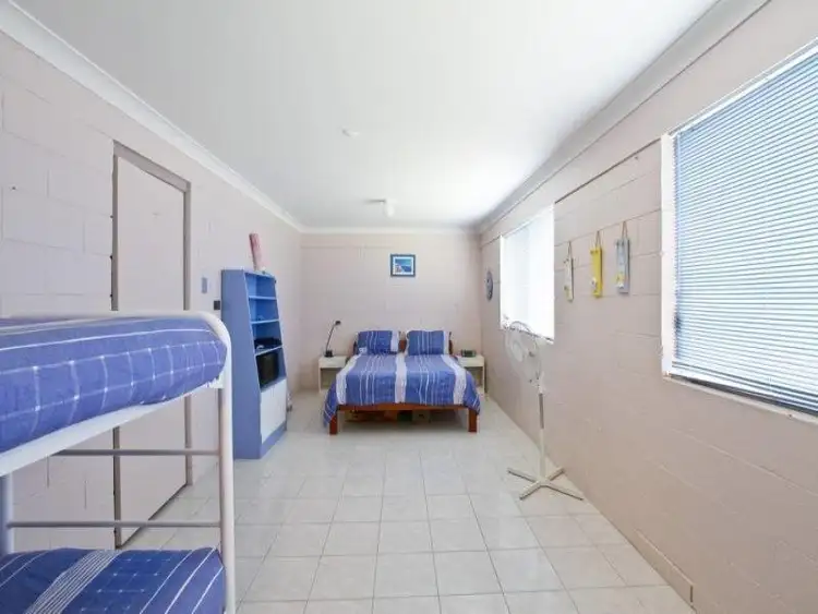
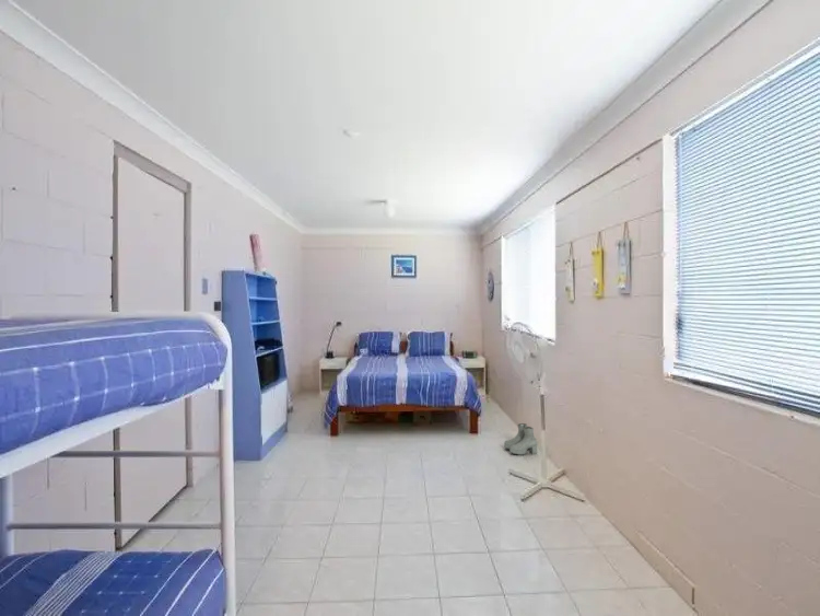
+ boots (520, 438)
